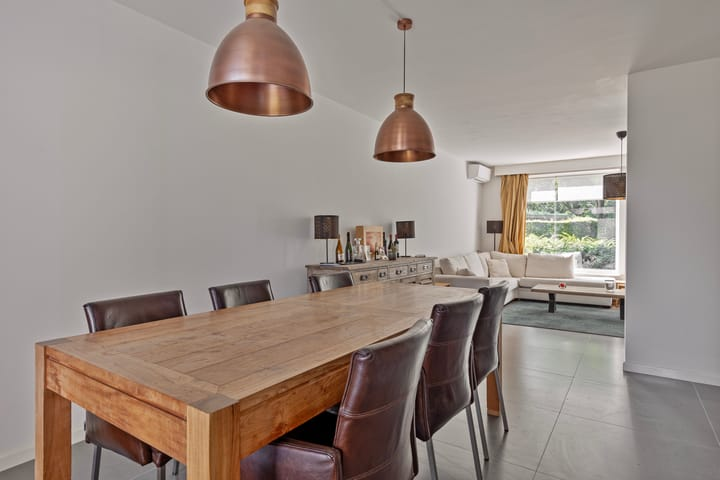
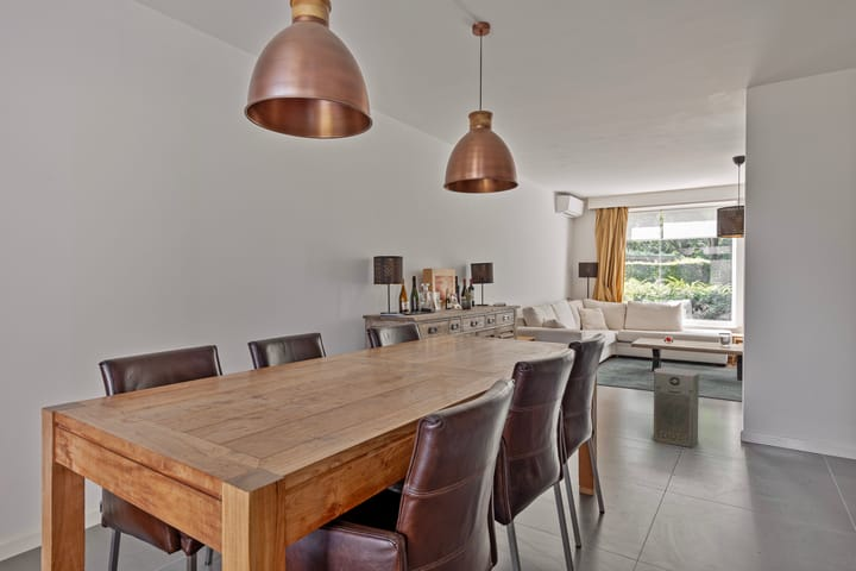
+ fan (675, 404)
